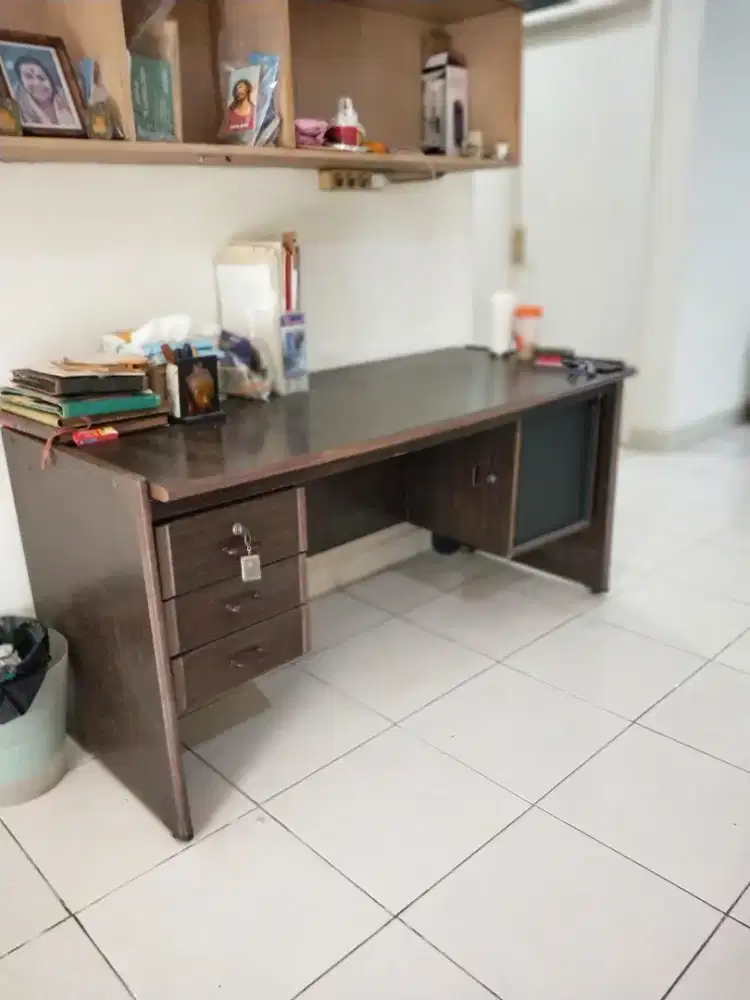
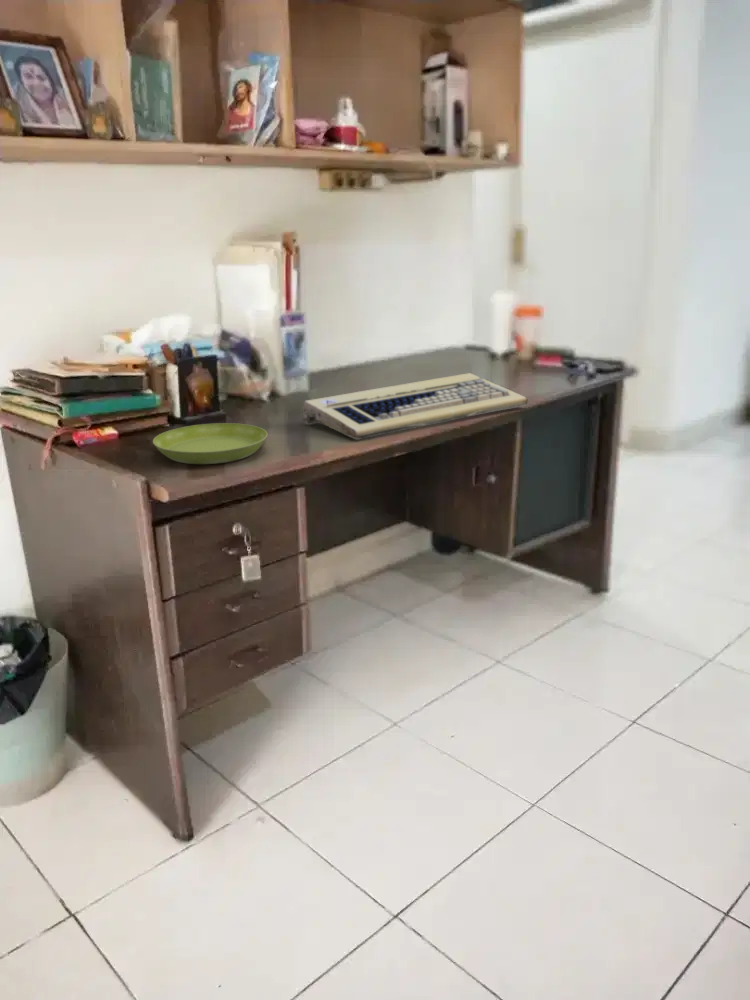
+ saucer (211, 444)
+ computer keyboard (418, 402)
